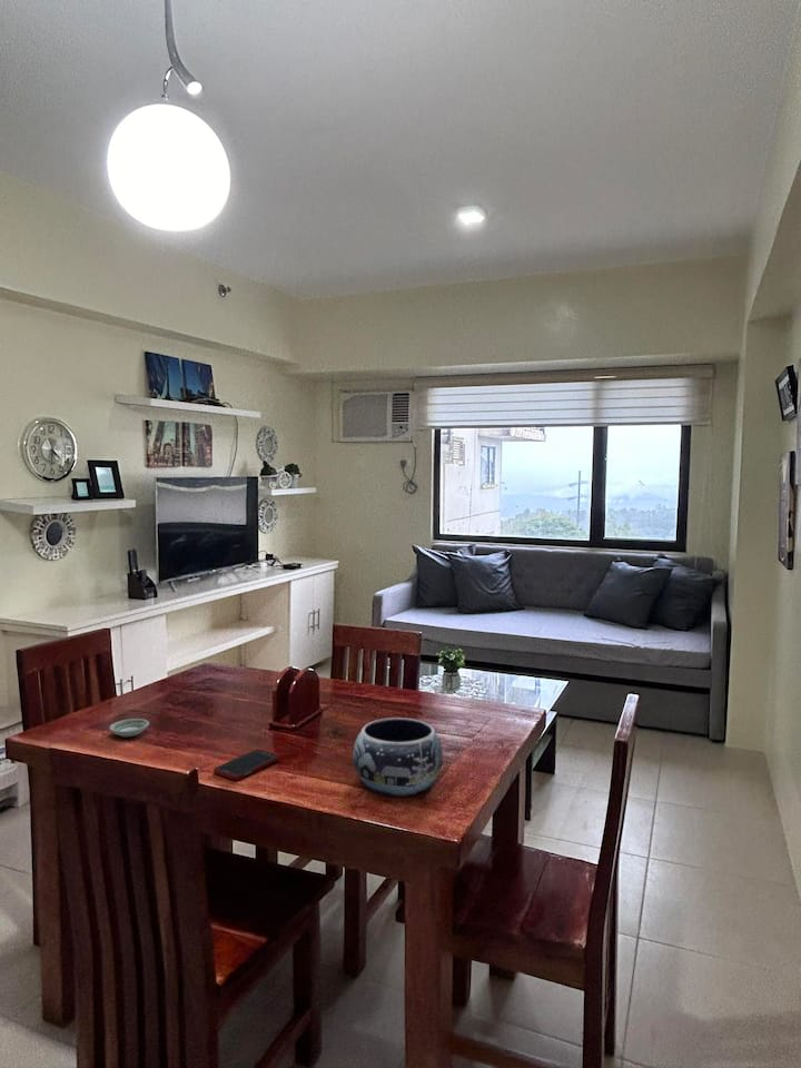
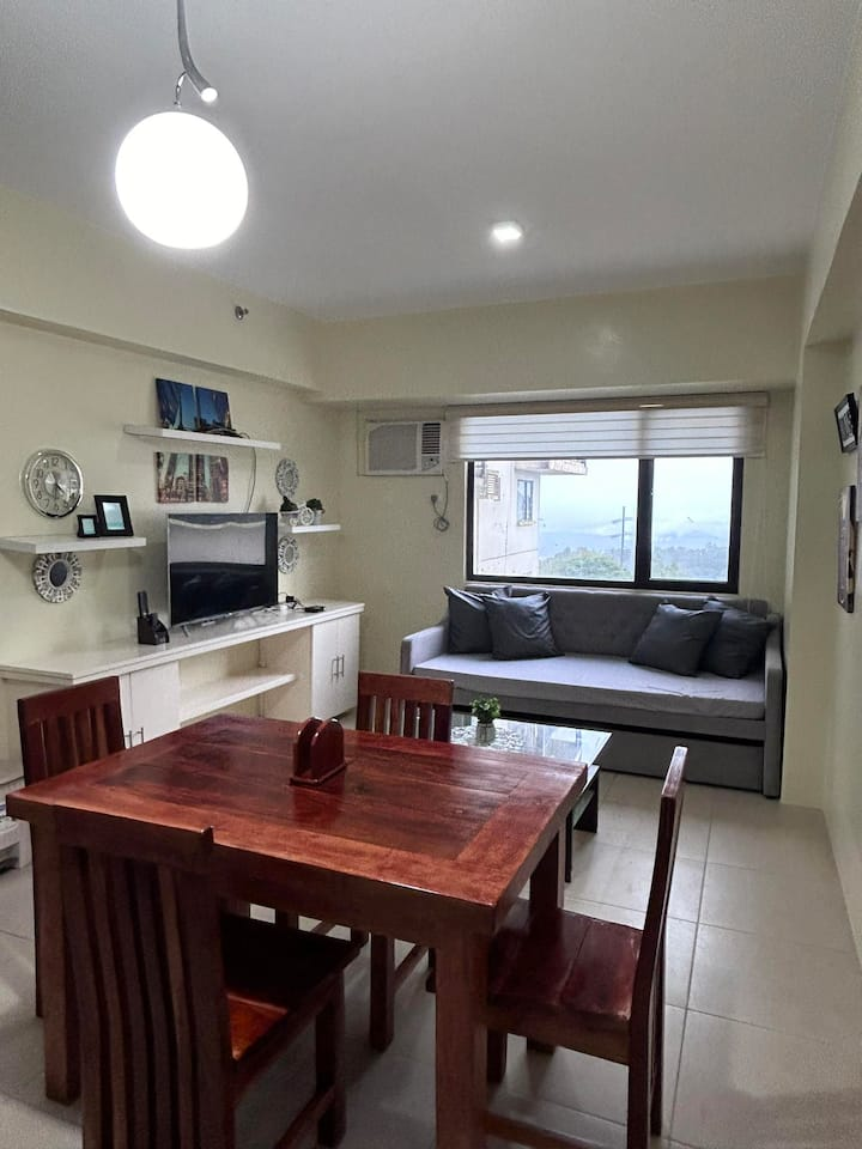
- decorative bowl (397, 755)
- cell phone (247, 763)
- saucer (129, 729)
